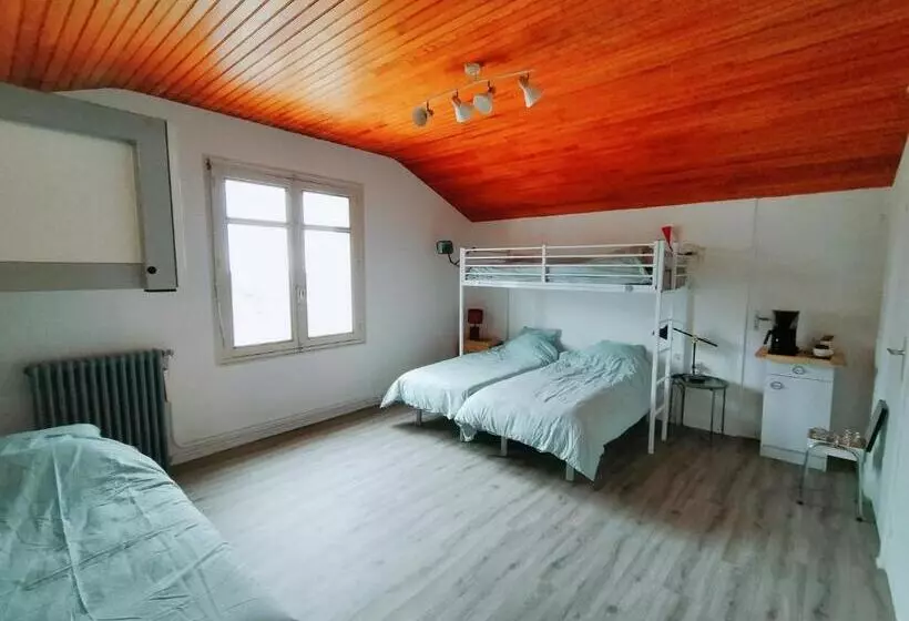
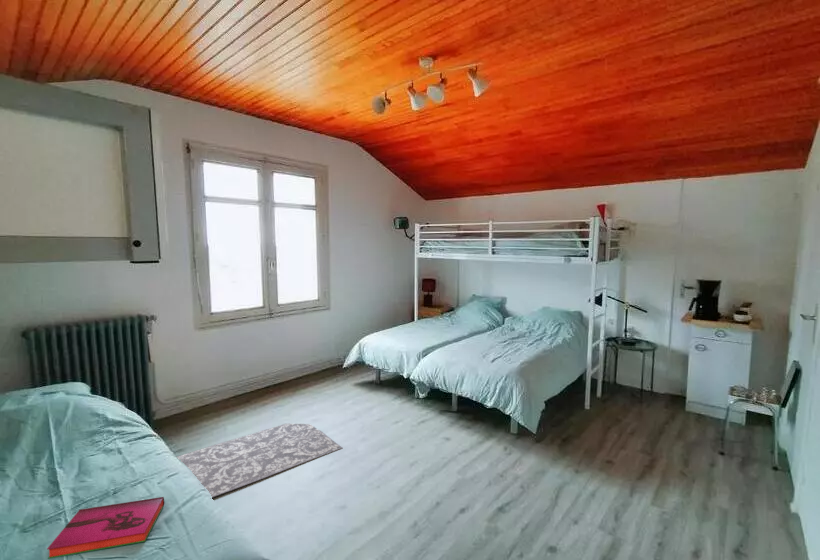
+ hardback book (111, 524)
+ rug (235, 460)
